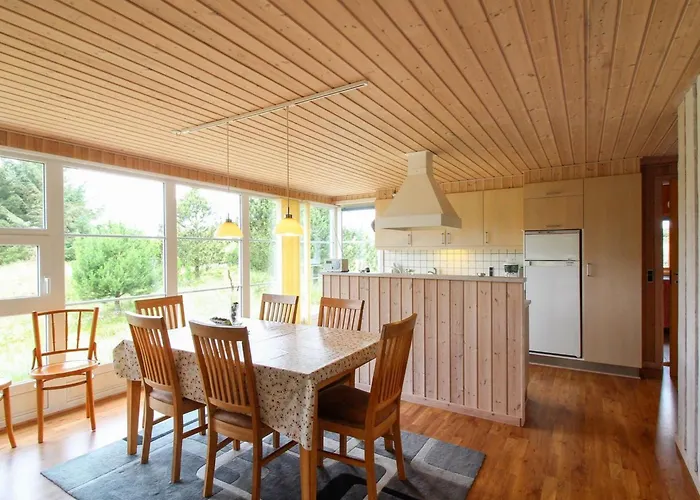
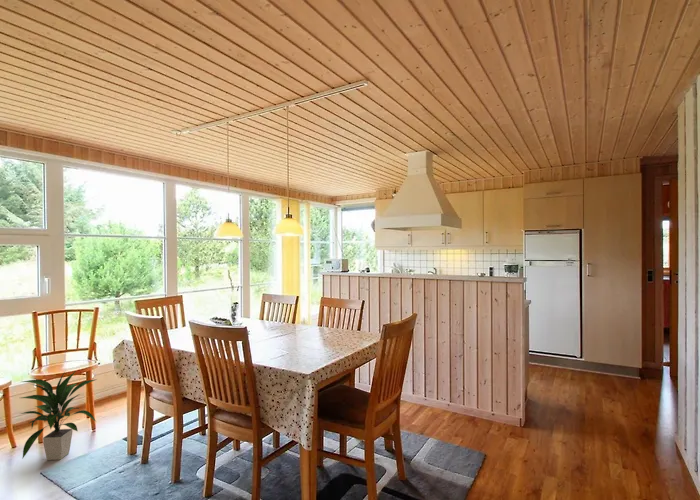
+ indoor plant (54, 414)
